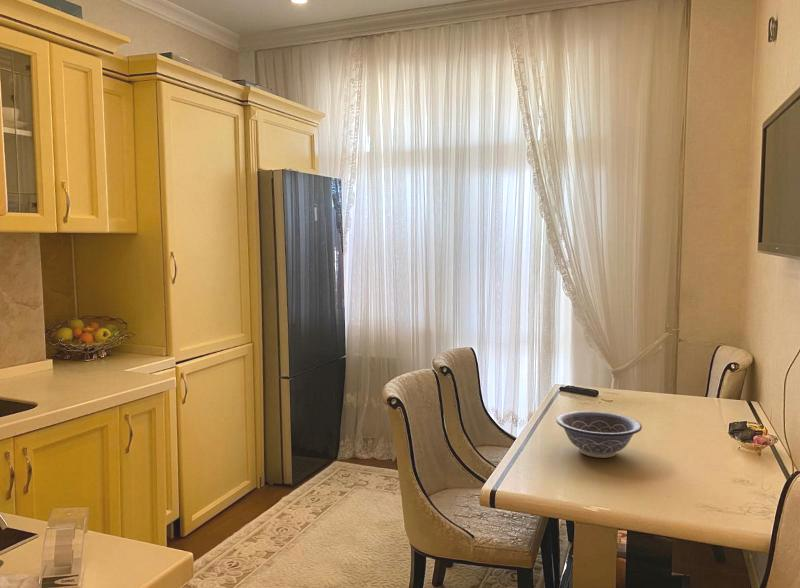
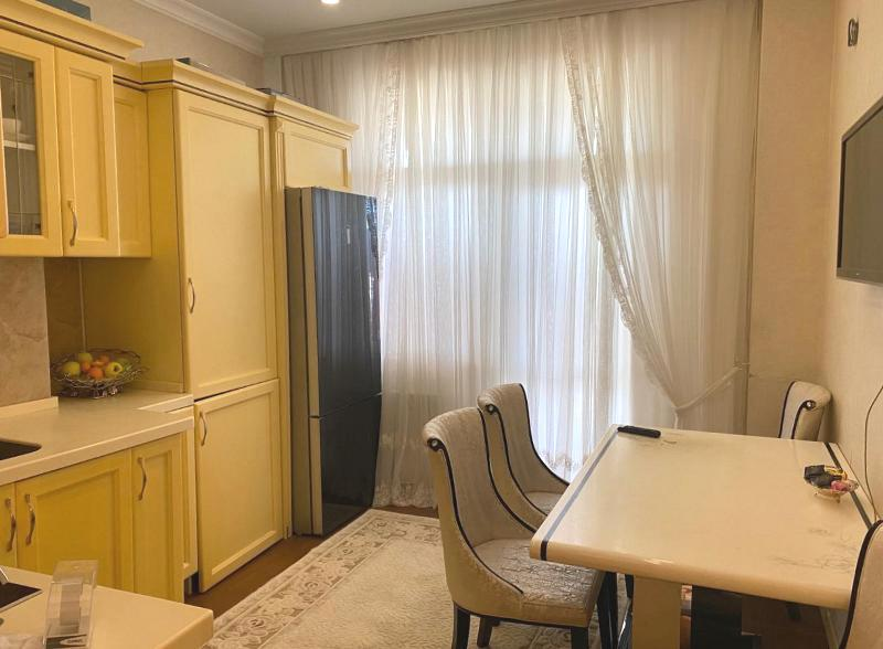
- decorative bowl (597, 436)
